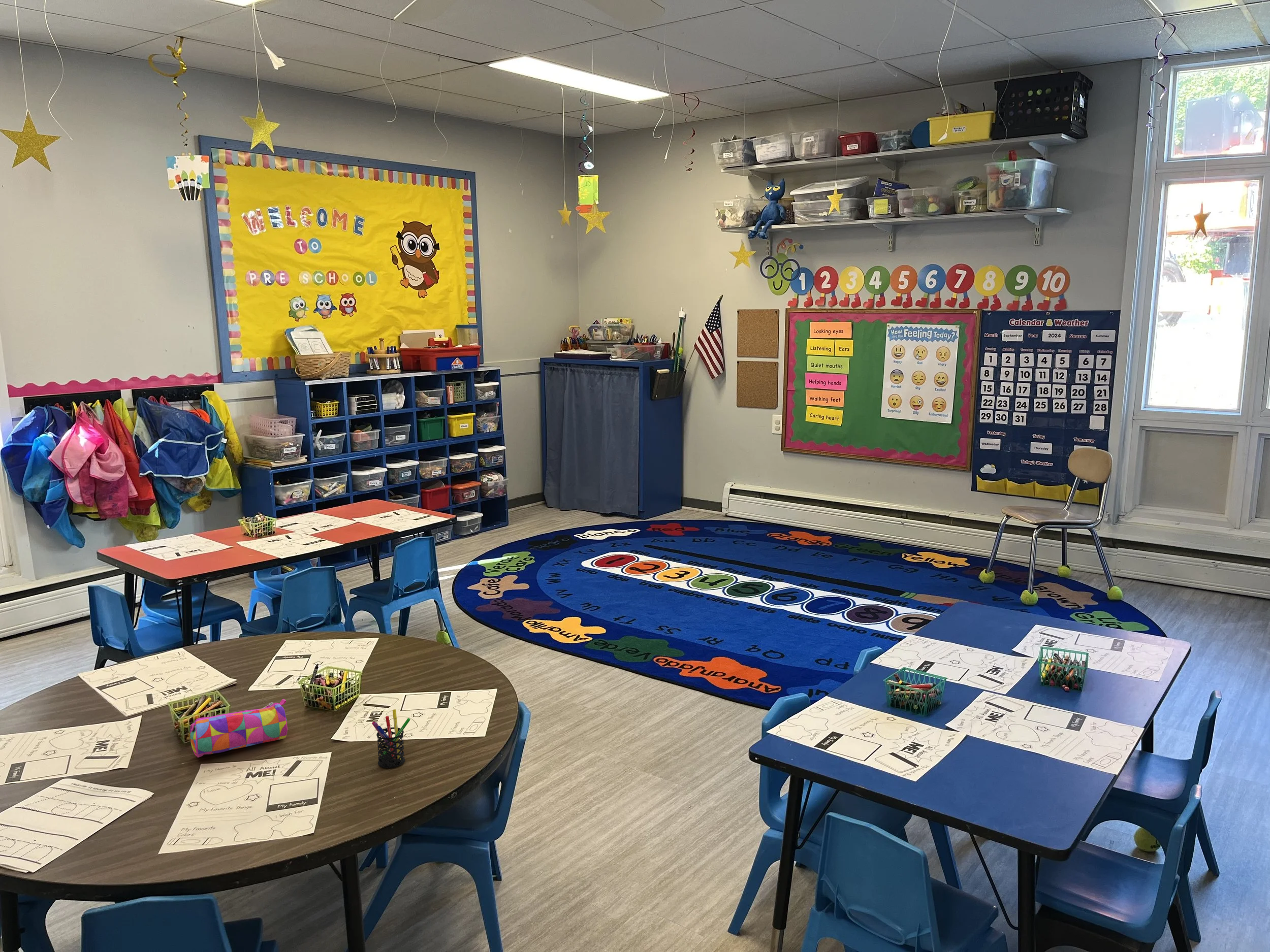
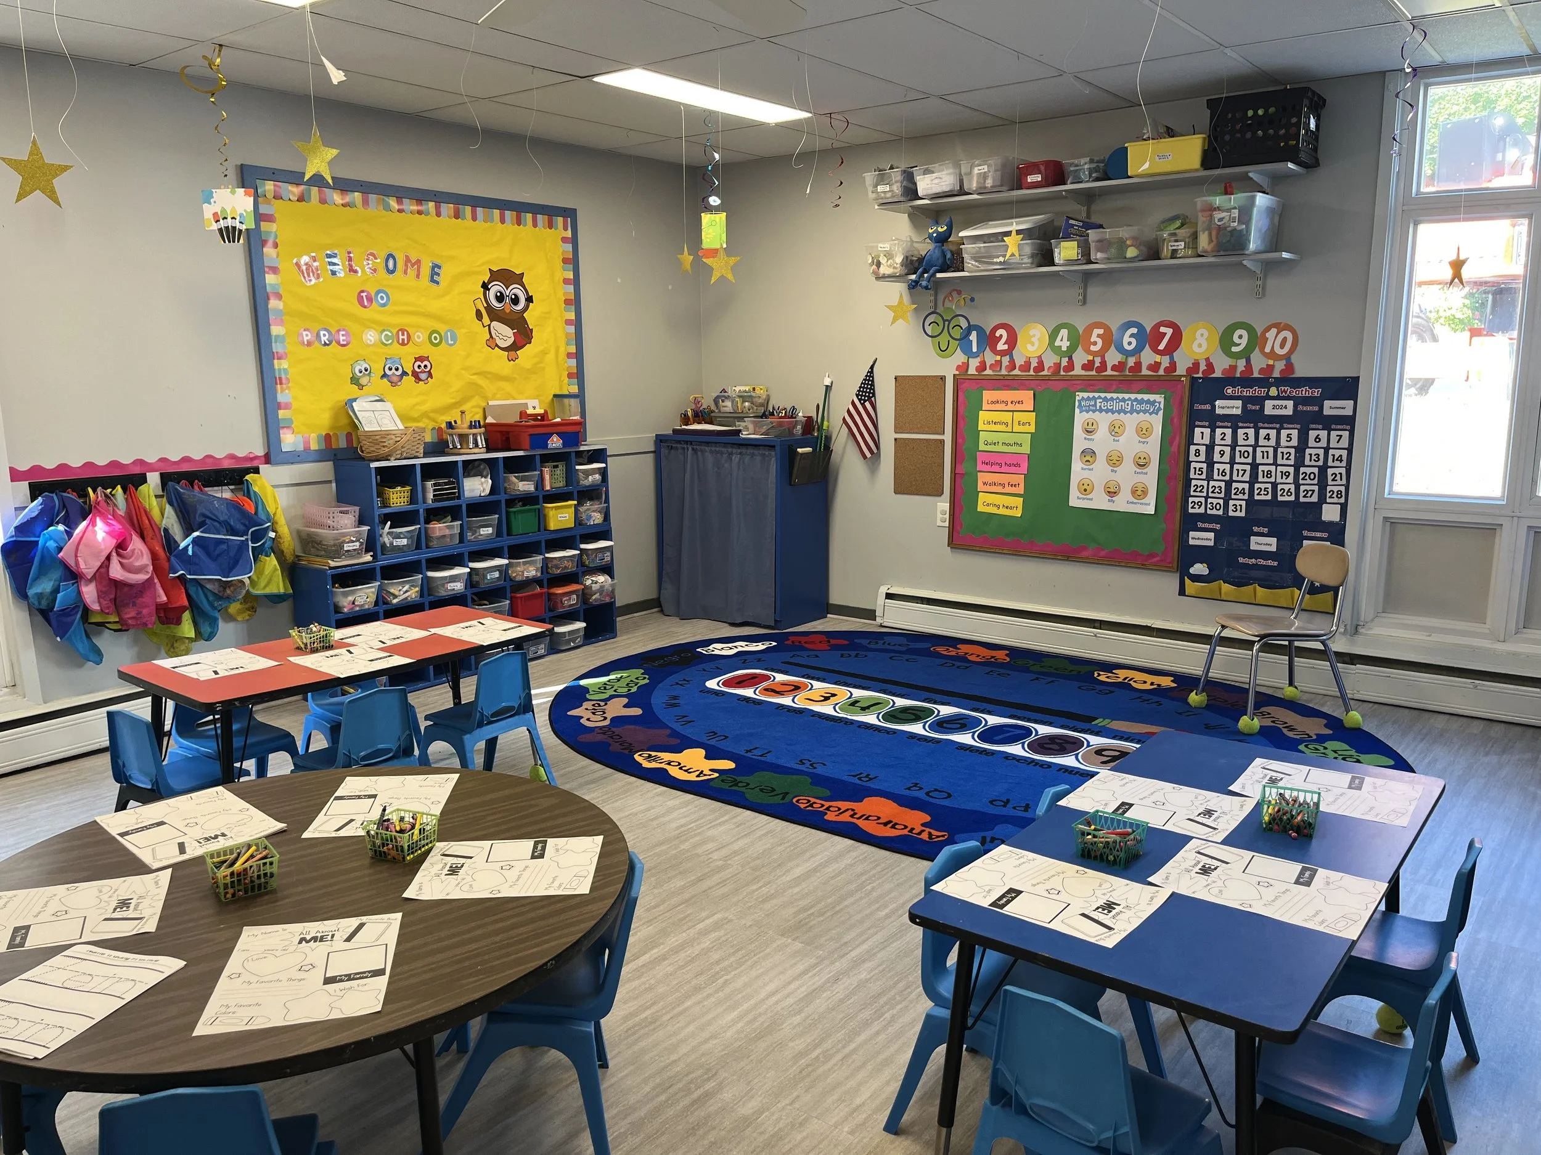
- pencil case (240, 728)
- pen holder (393, 737)
